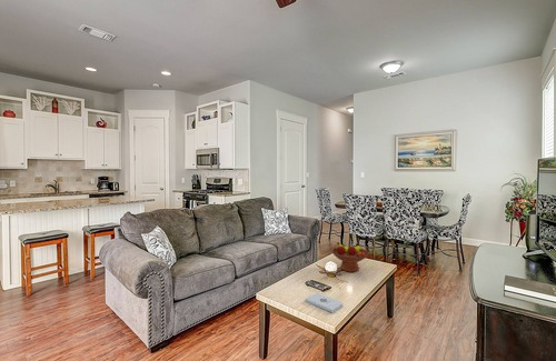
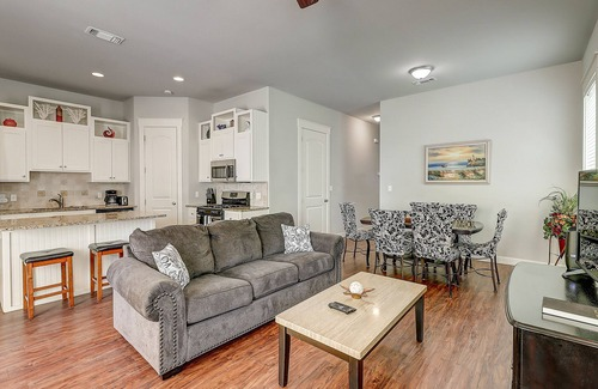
- notepad (324, 301)
- fruit bowl (349, 257)
